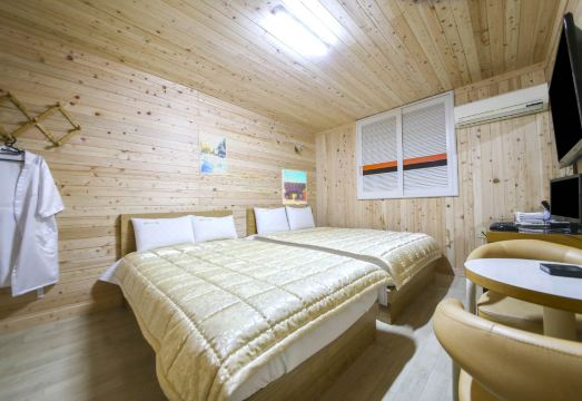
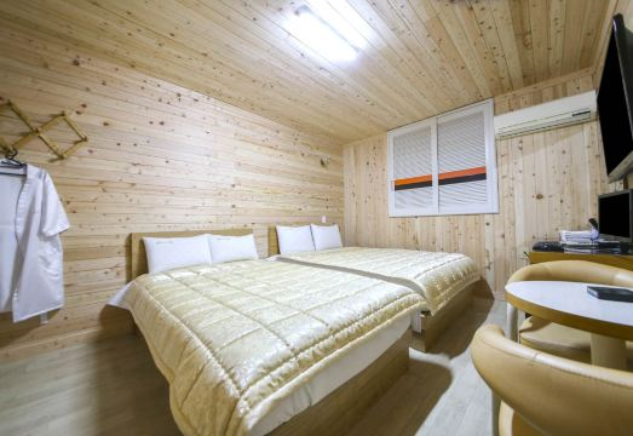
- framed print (294, 187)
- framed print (213, 154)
